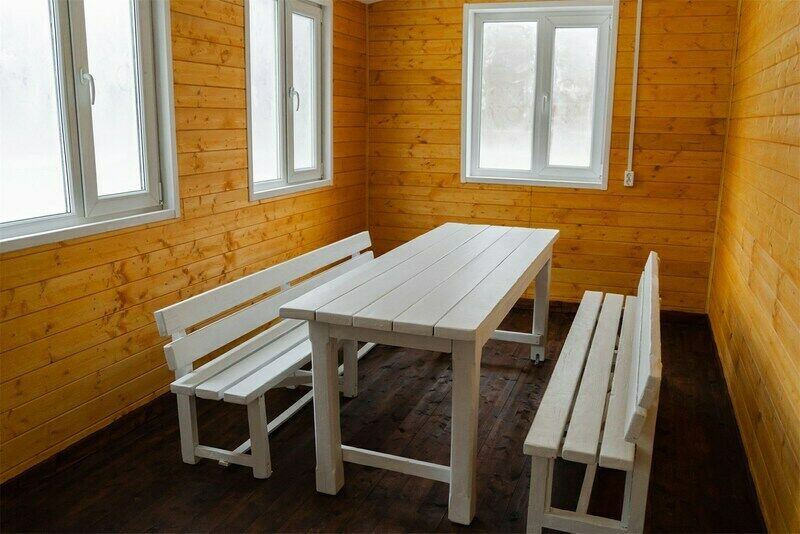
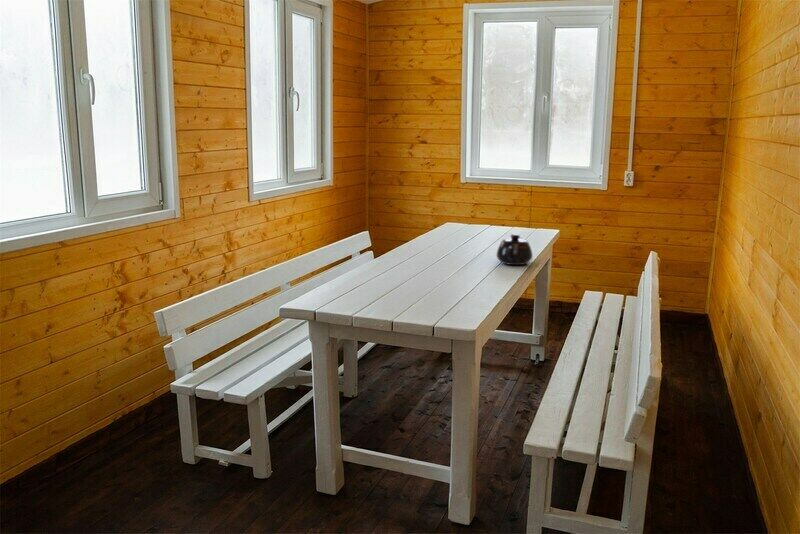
+ teapot (515, 248)
